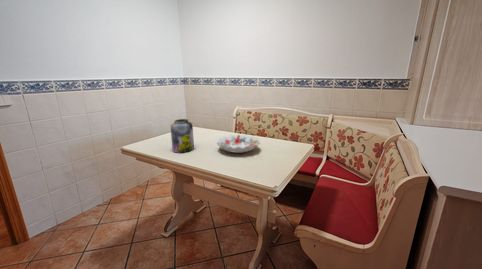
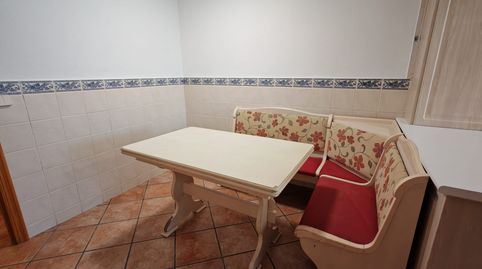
- decorative bowl (238, 144)
- jar (182, 135)
